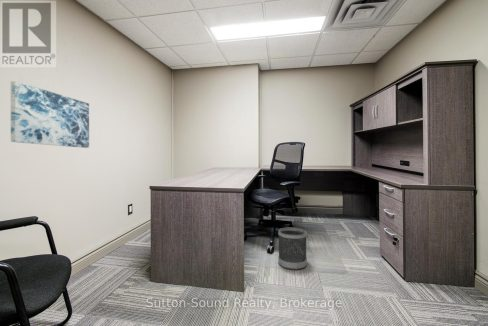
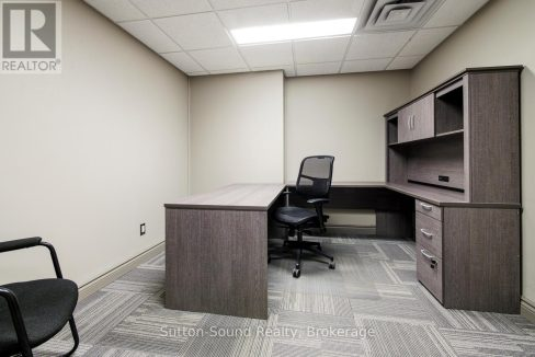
- wall art (55, 119)
- wastebasket (293, 246)
